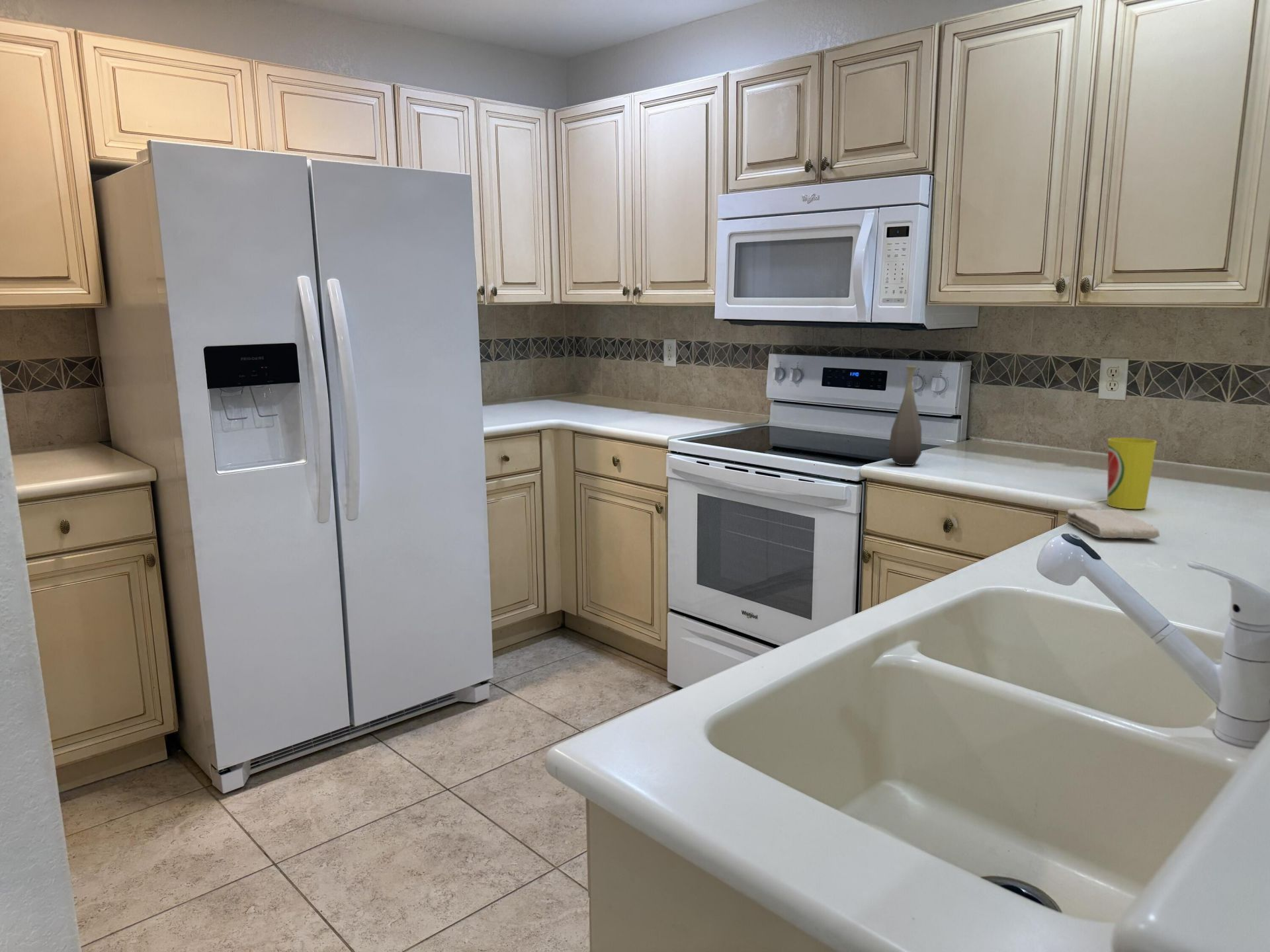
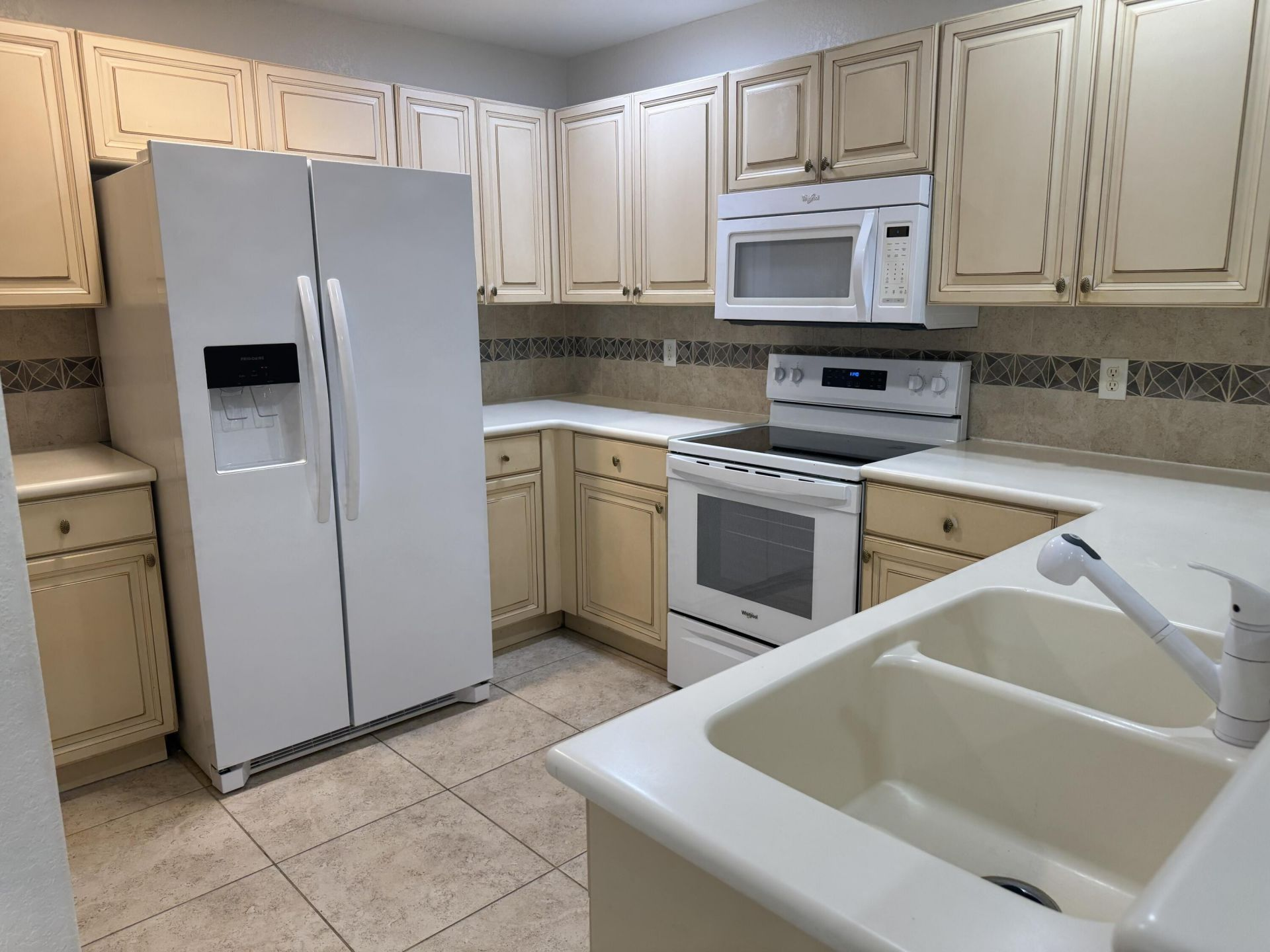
- washcloth (1109, 522)
- cup (1129, 473)
- bottle (906, 415)
